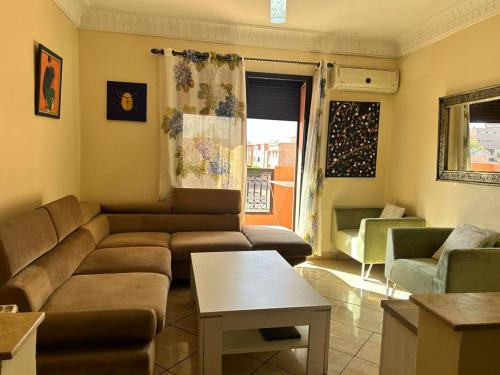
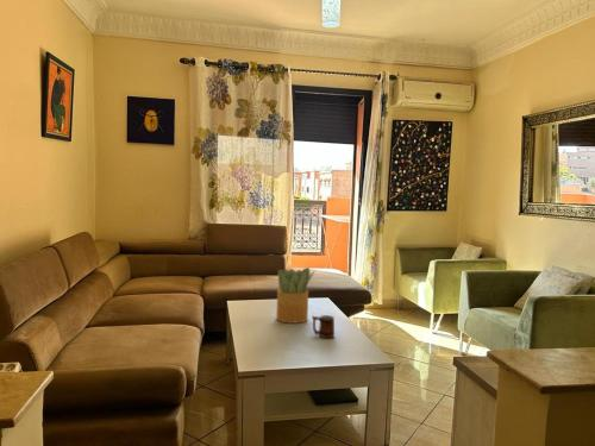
+ potted plant (295, 293)
+ mug (322, 325)
